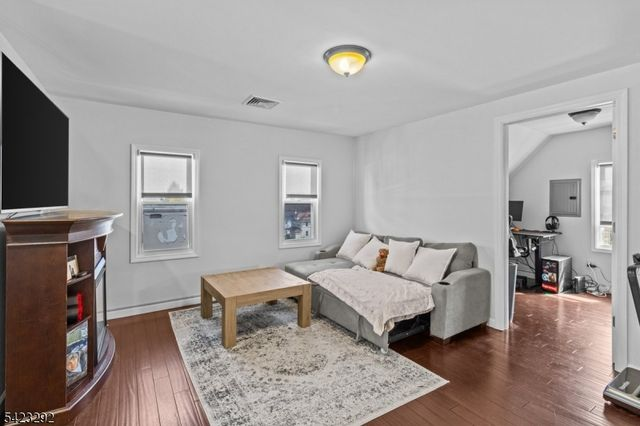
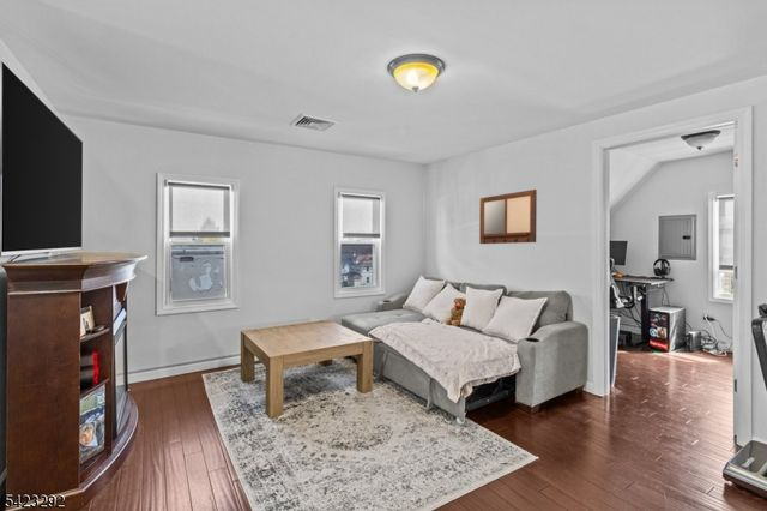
+ writing board (503, 218)
